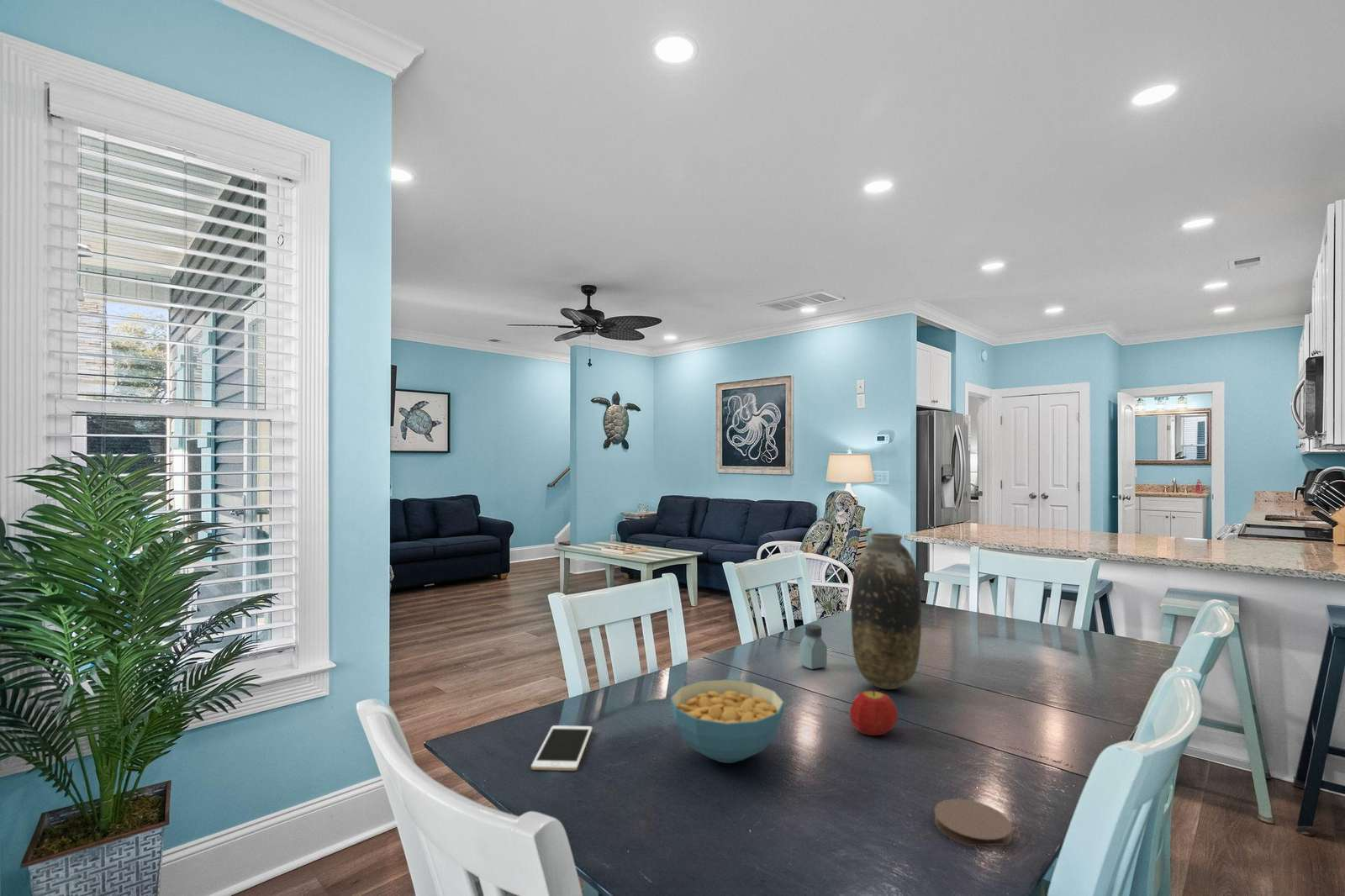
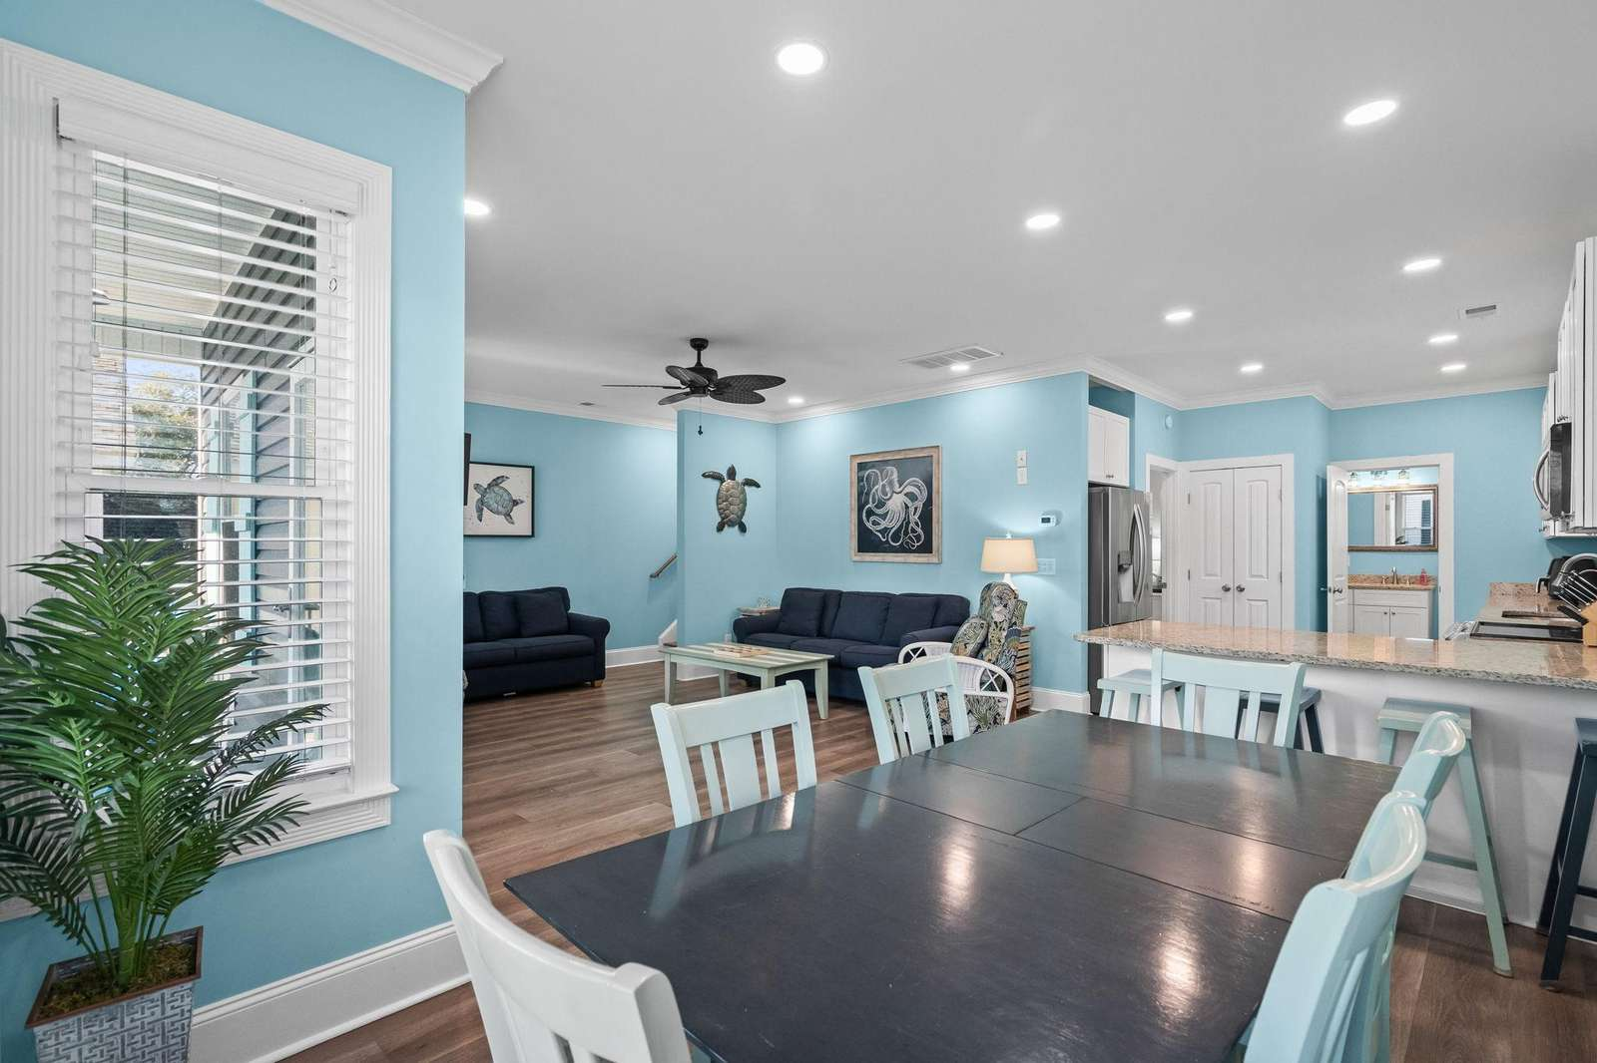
- vase (885, 610)
- coaster (972, 822)
- cereal bowl (726, 727)
- cell phone (563, 746)
- saltshaker (813, 646)
- fruit (873, 710)
